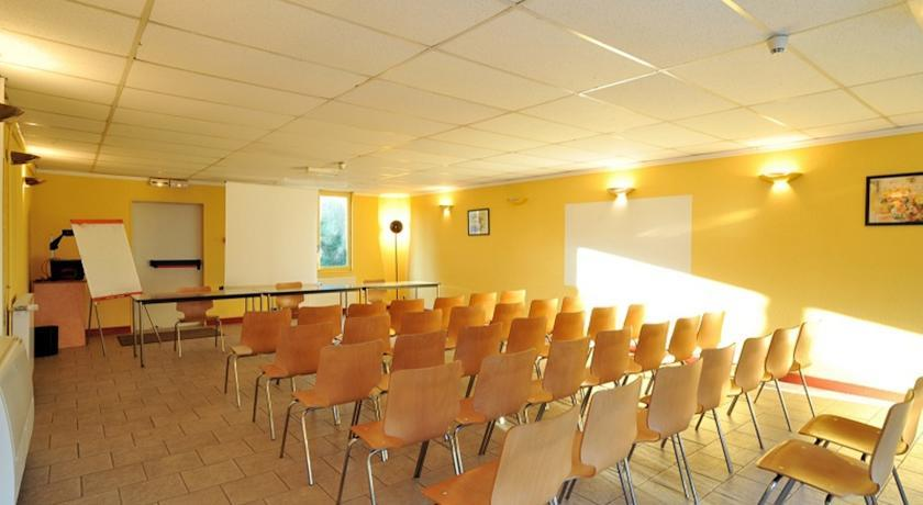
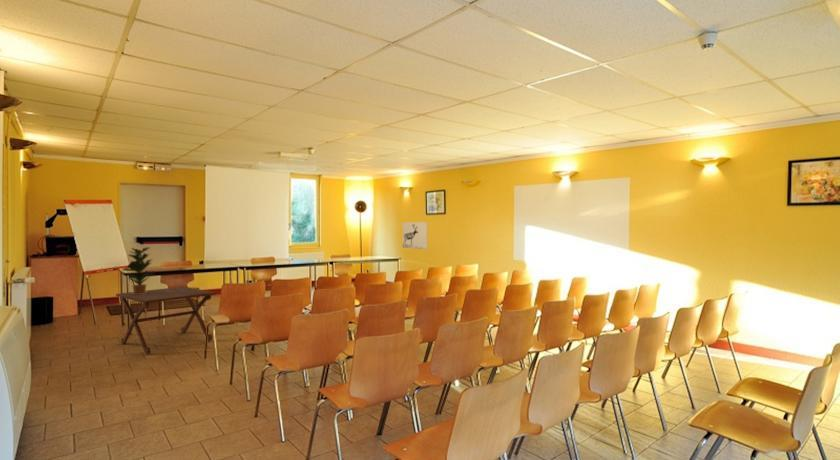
+ side table (166, 317)
+ wall art (414, 235)
+ potted plant (136, 270)
